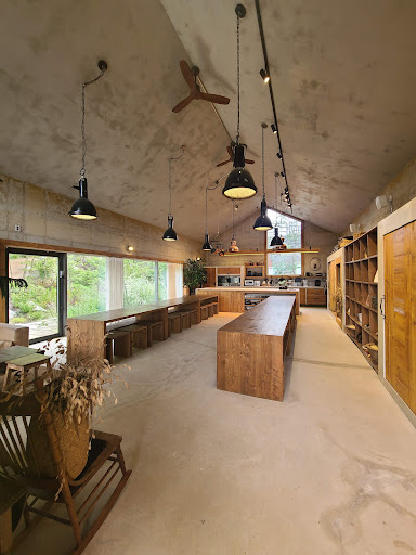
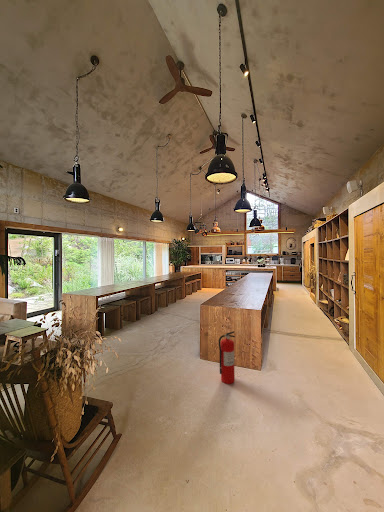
+ fire extinguisher (227, 356)
